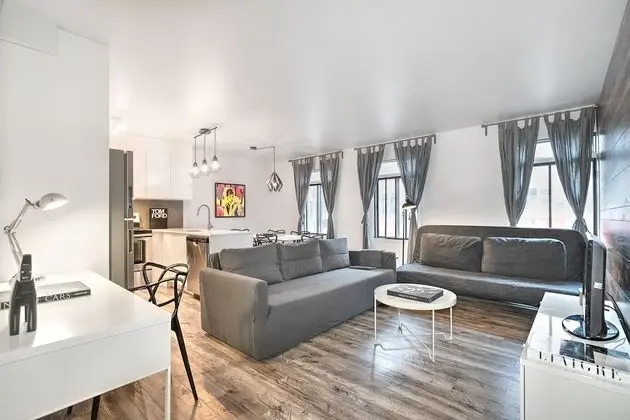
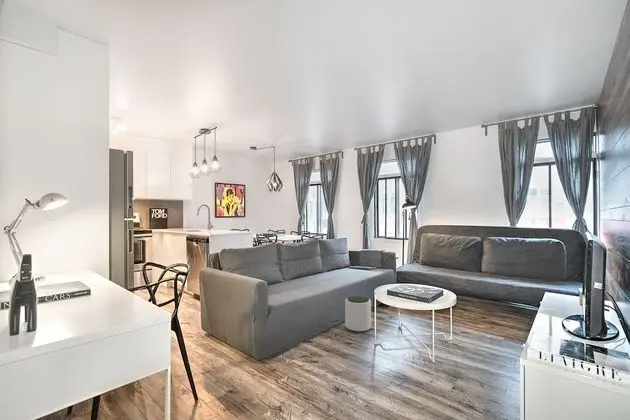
+ plant pot (358, 313)
